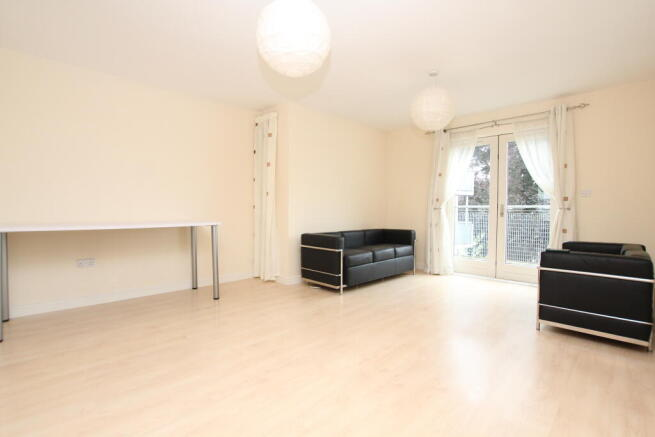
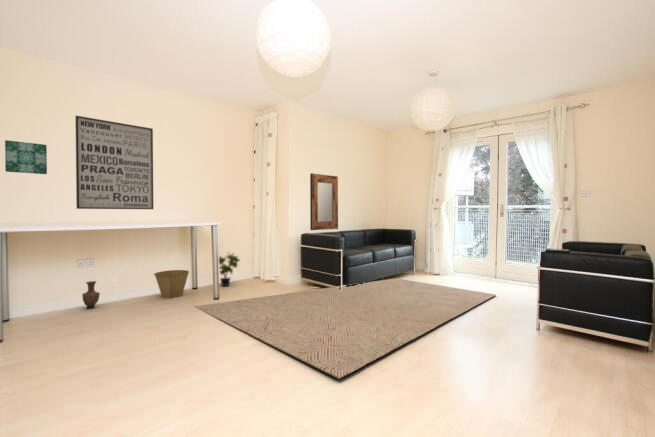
+ basket (171, 284)
+ home mirror (324, 202)
+ wall art (26, 157)
+ rug (350, 299)
+ wall art (117, 166)
+ vase (91, 294)
+ potted plant (227, 268)
